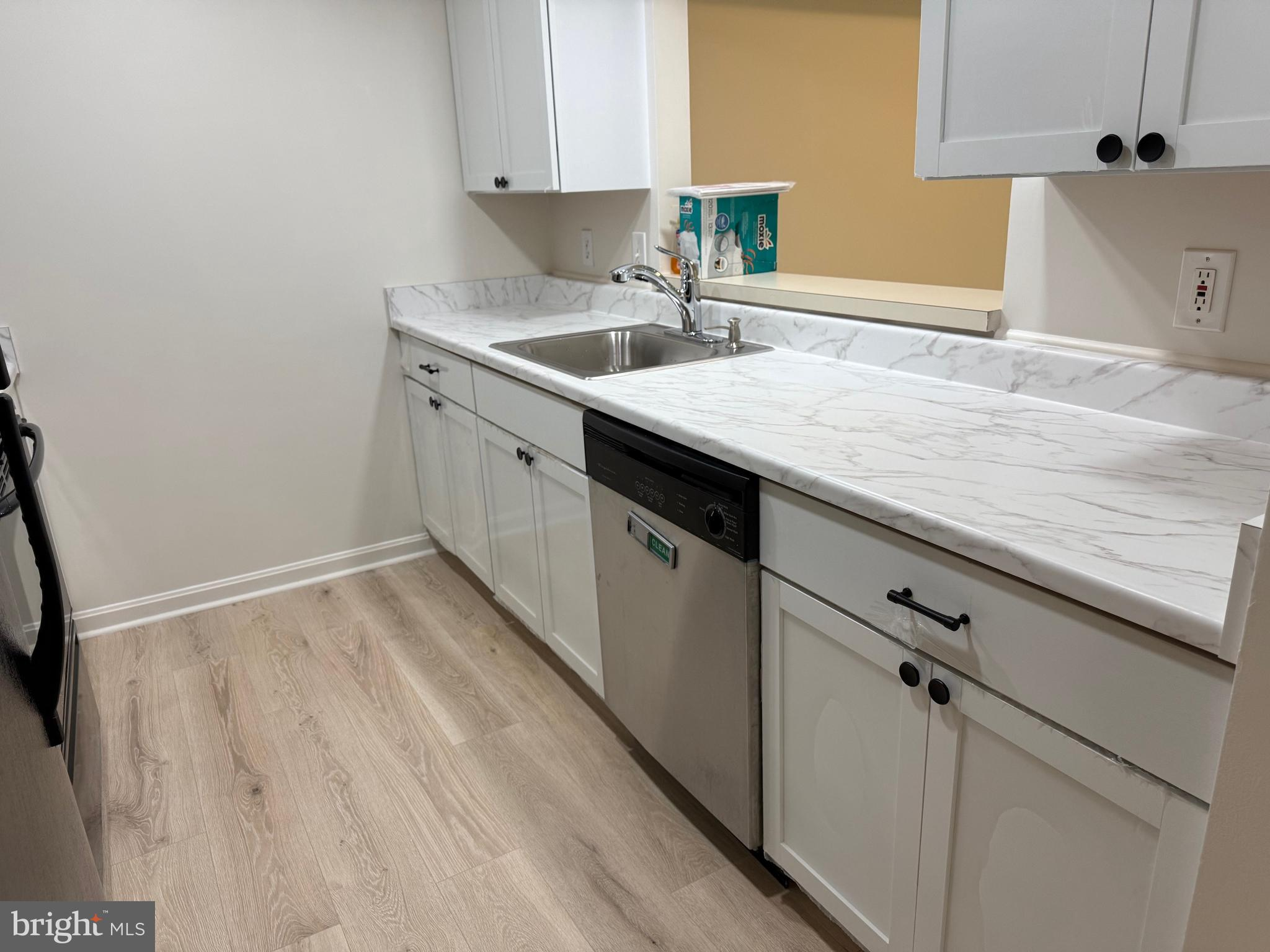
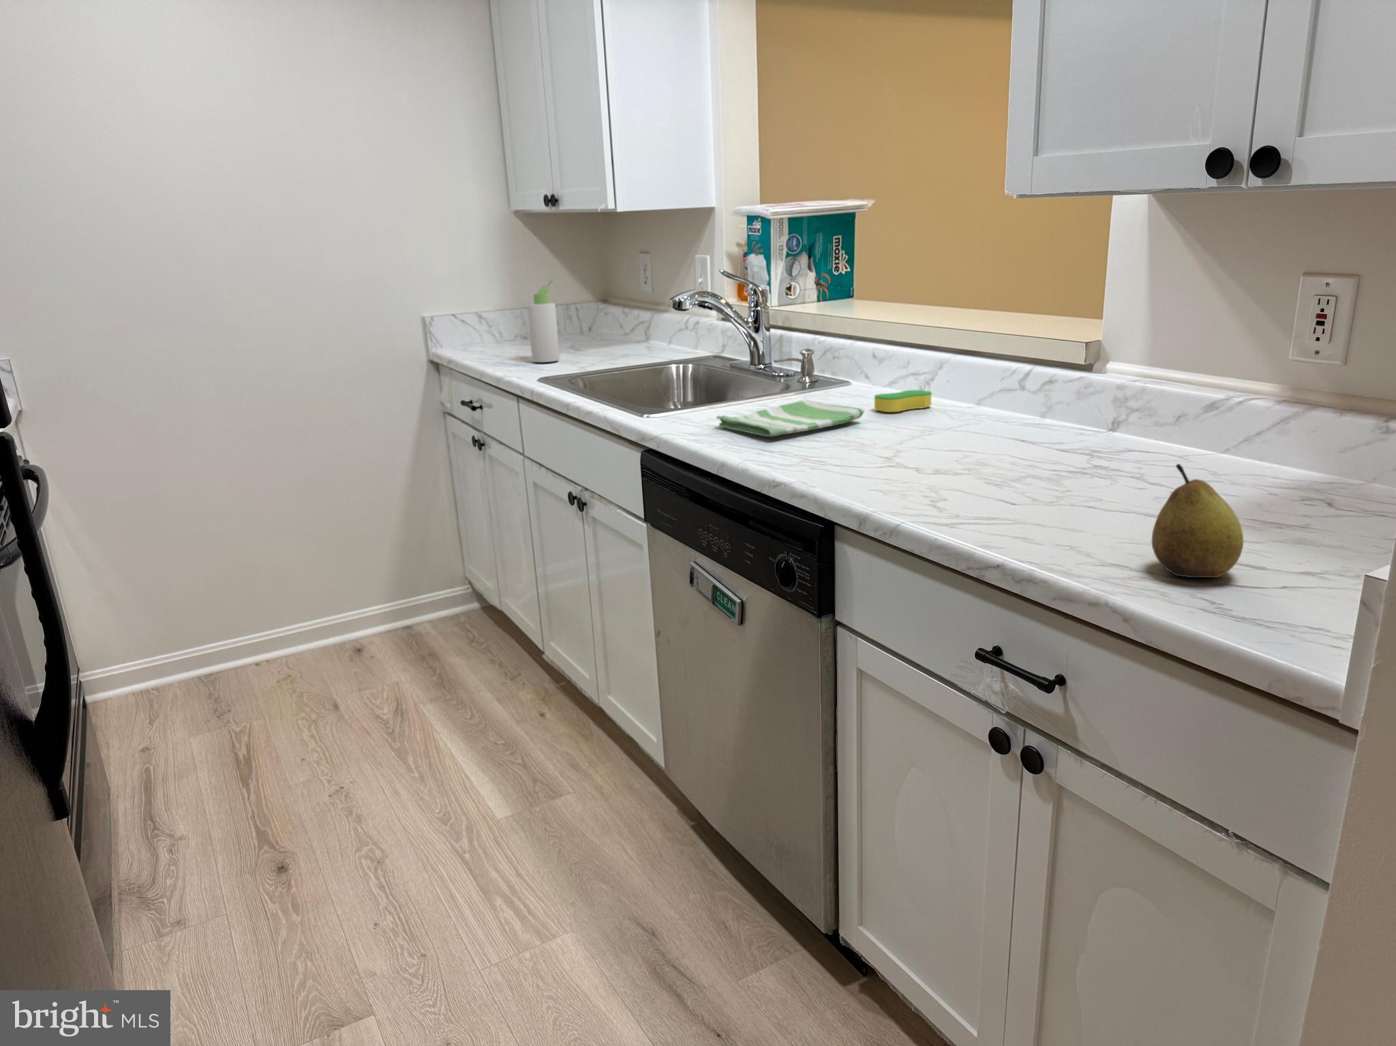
+ sponge (902, 400)
+ bottle (544, 321)
+ dish towel (790, 416)
+ fruit (1198, 520)
